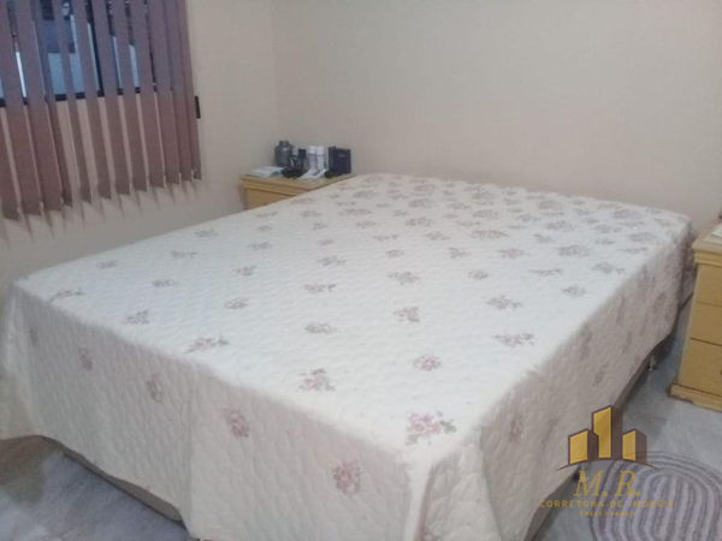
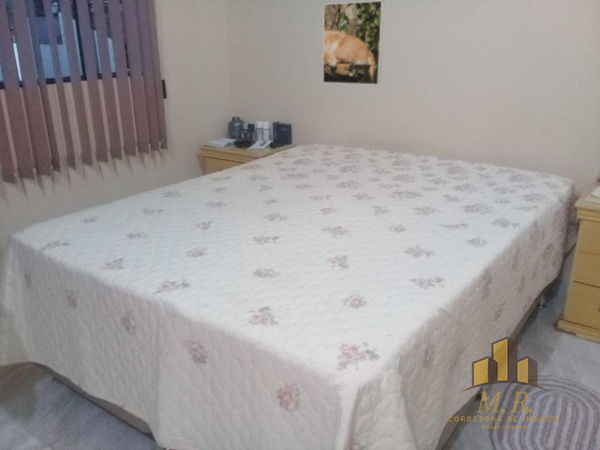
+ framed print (351, 44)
